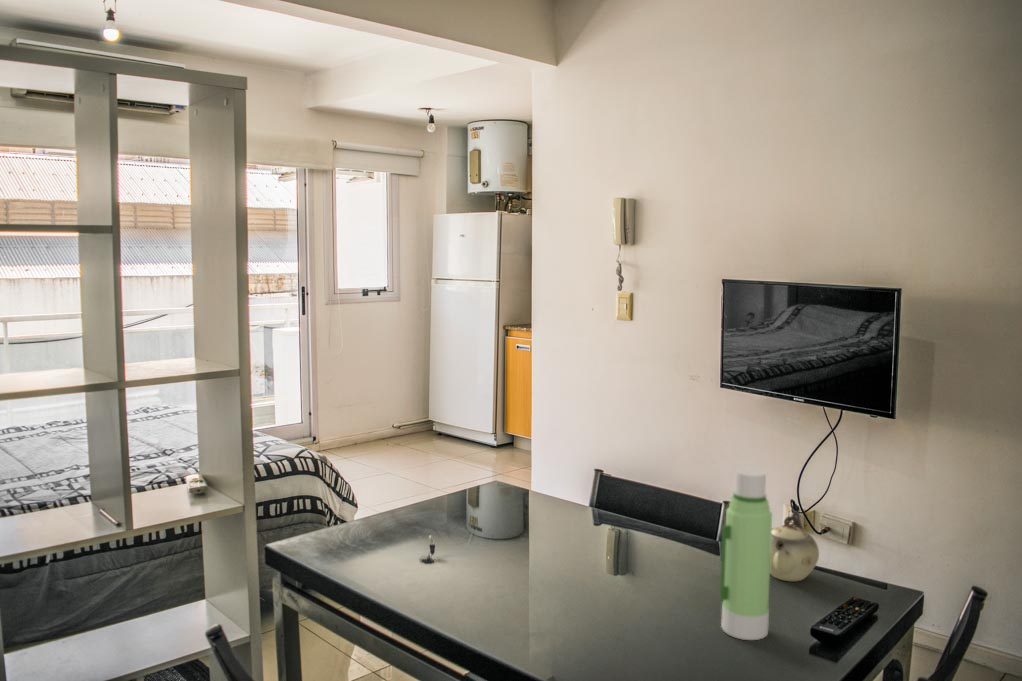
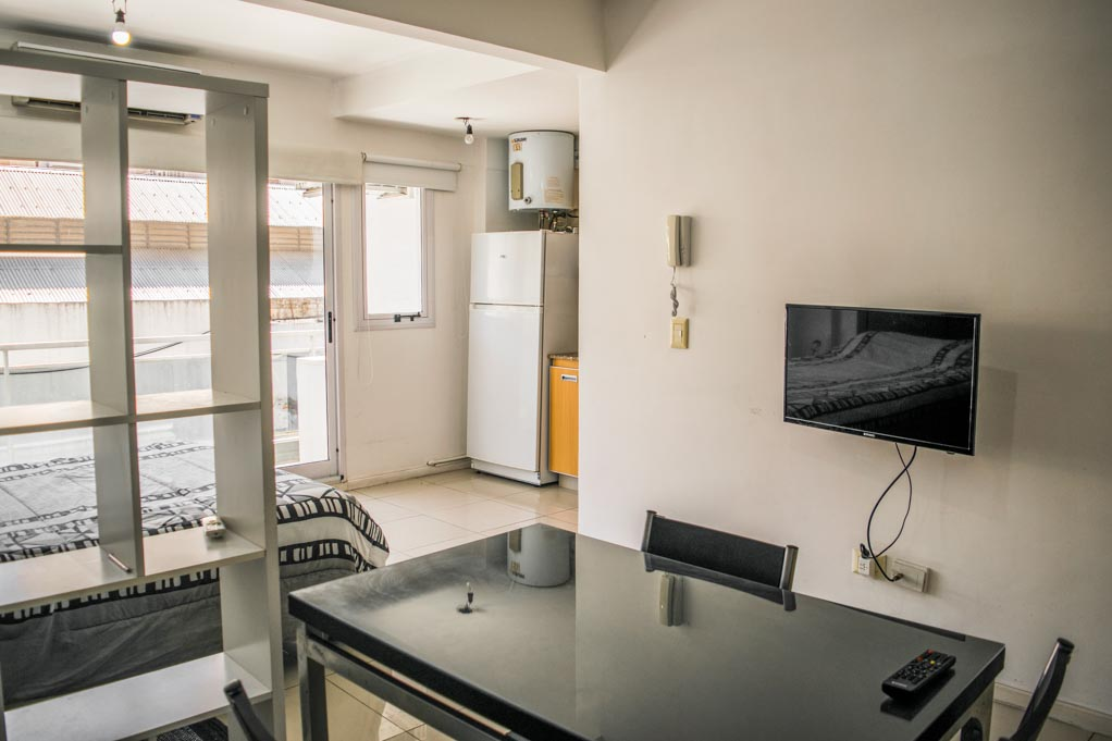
- water bottle (745, 551)
- teapot (787, 547)
